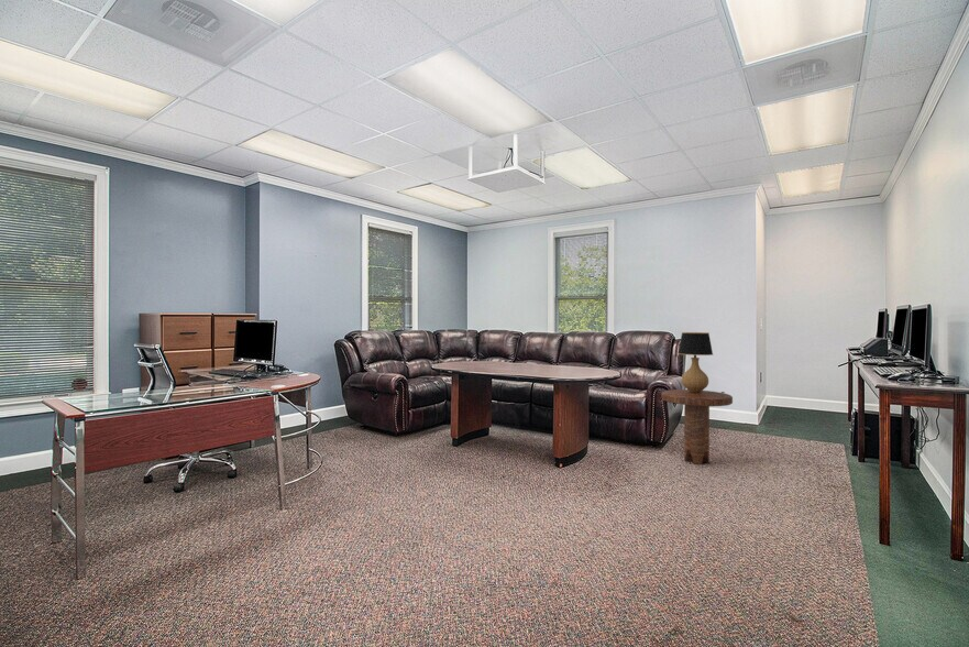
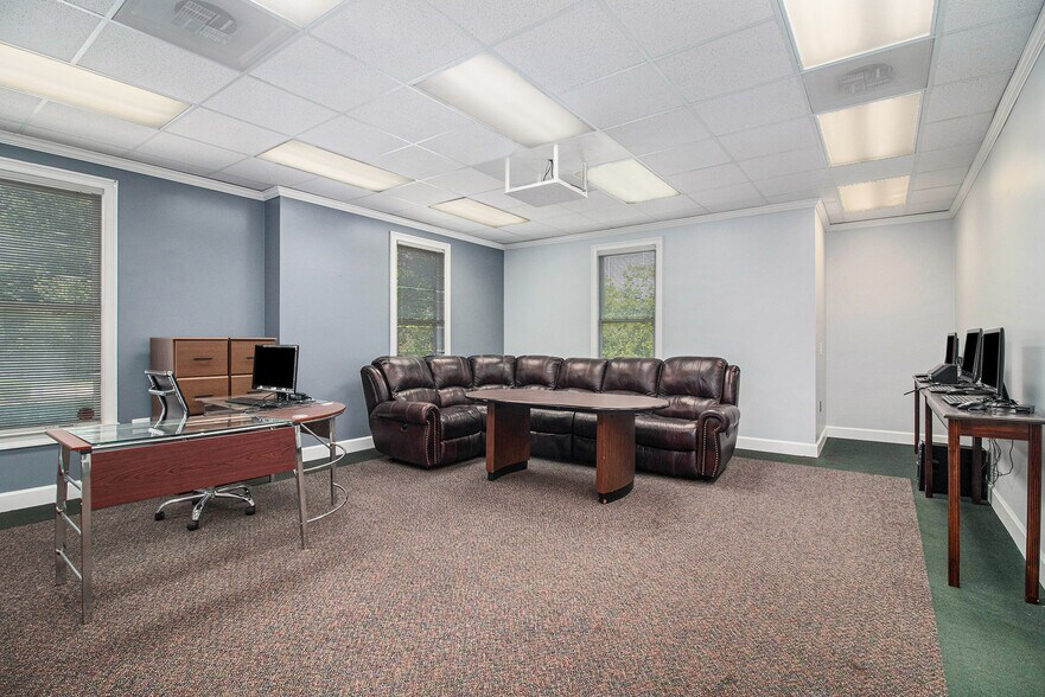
- table lamp (697, 362)
- side table (695, 427)
